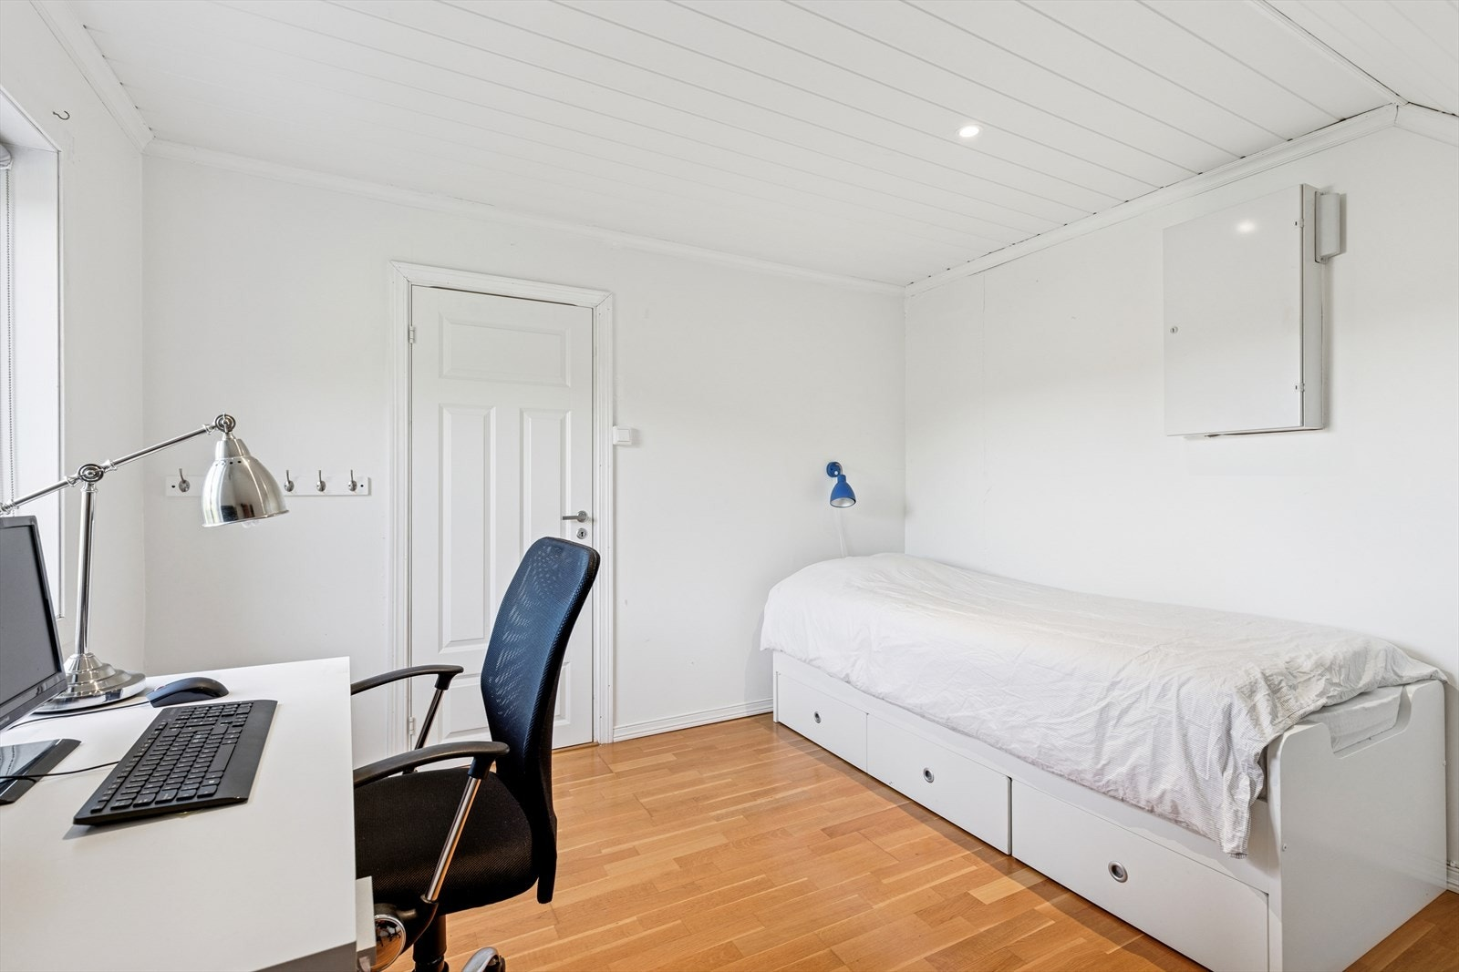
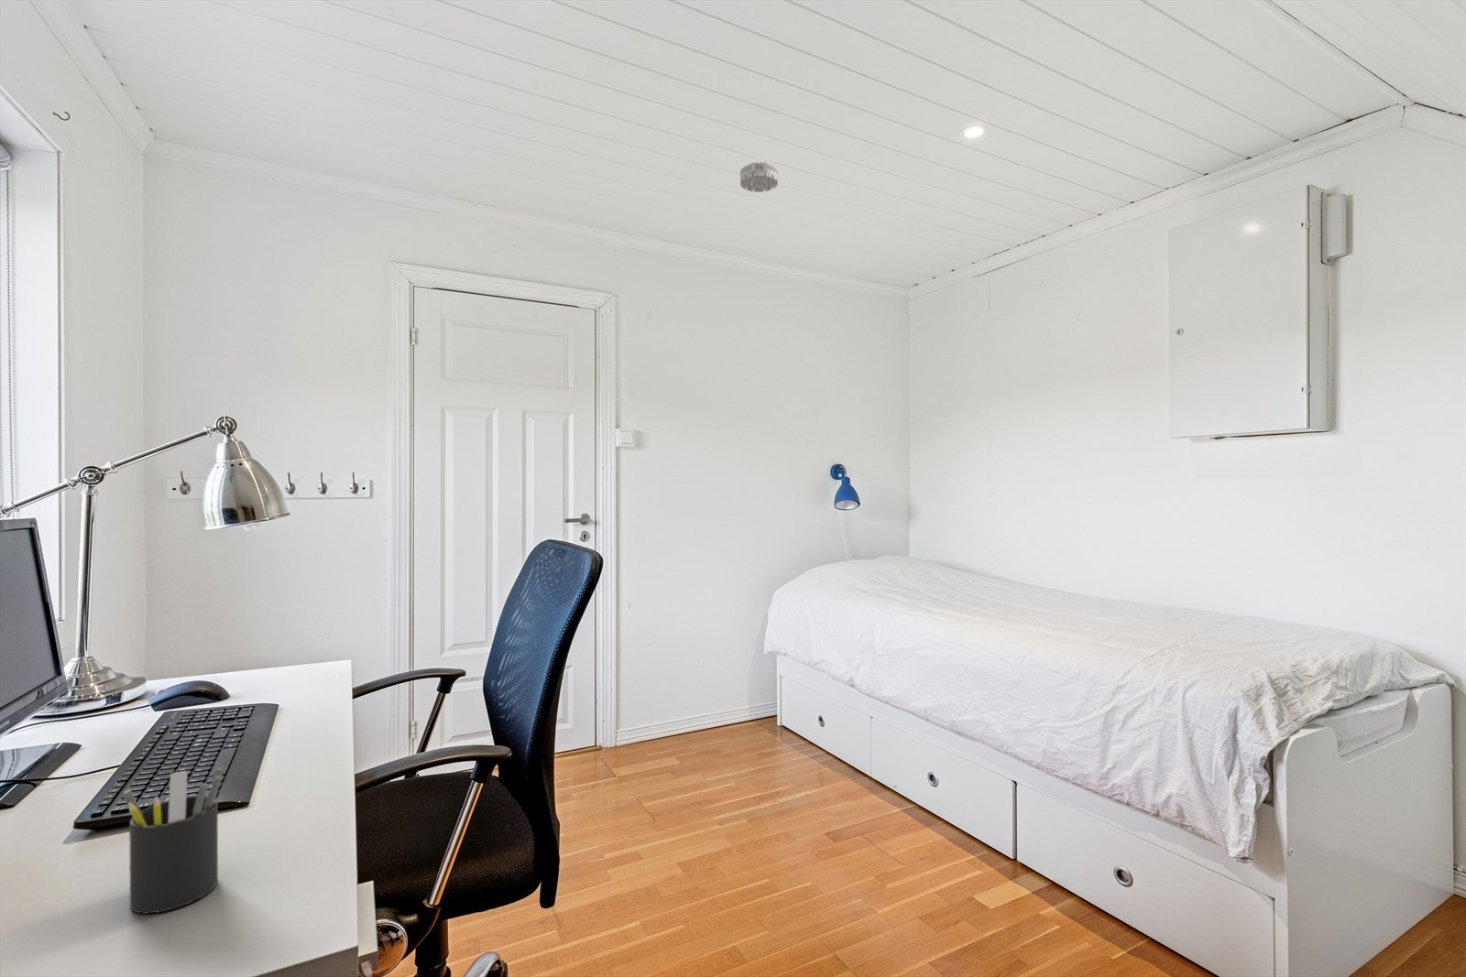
+ pen holder (175, 827)
+ smoke detector (759, 176)
